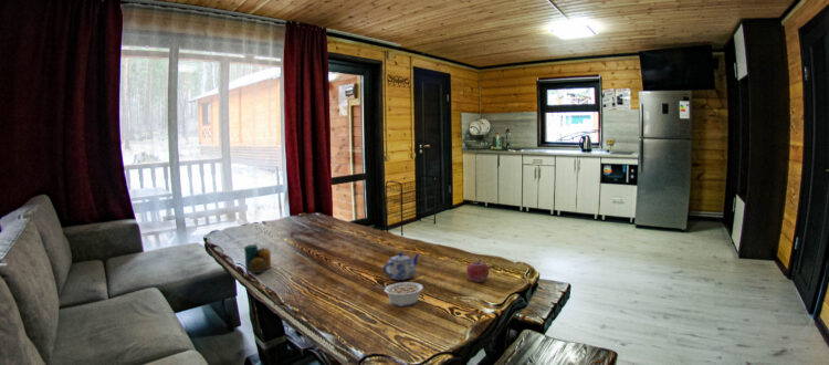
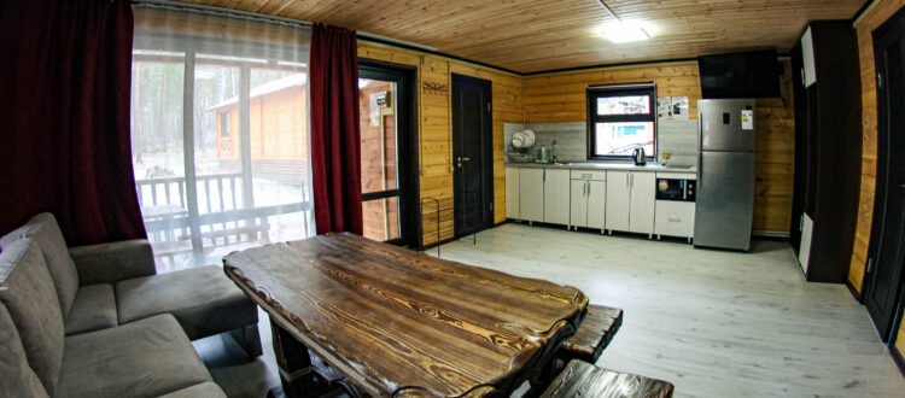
- teapot (402, 263)
- candle (259, 257)
- fruit (478, 269)
- legume (402, 293)
